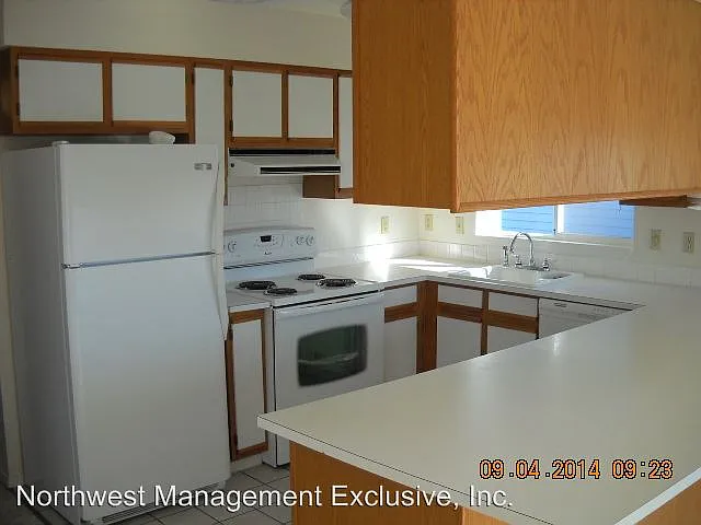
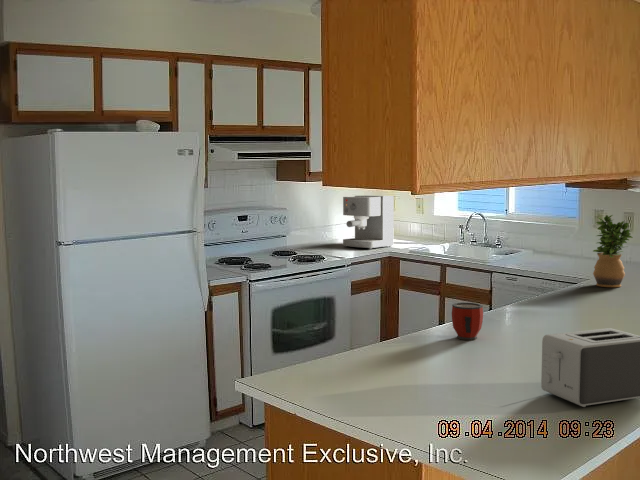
+ coffee maker (368, 221)
+ potted plant (613, 250)
+ toaster (593, 366)
+ mug (465, 322)
